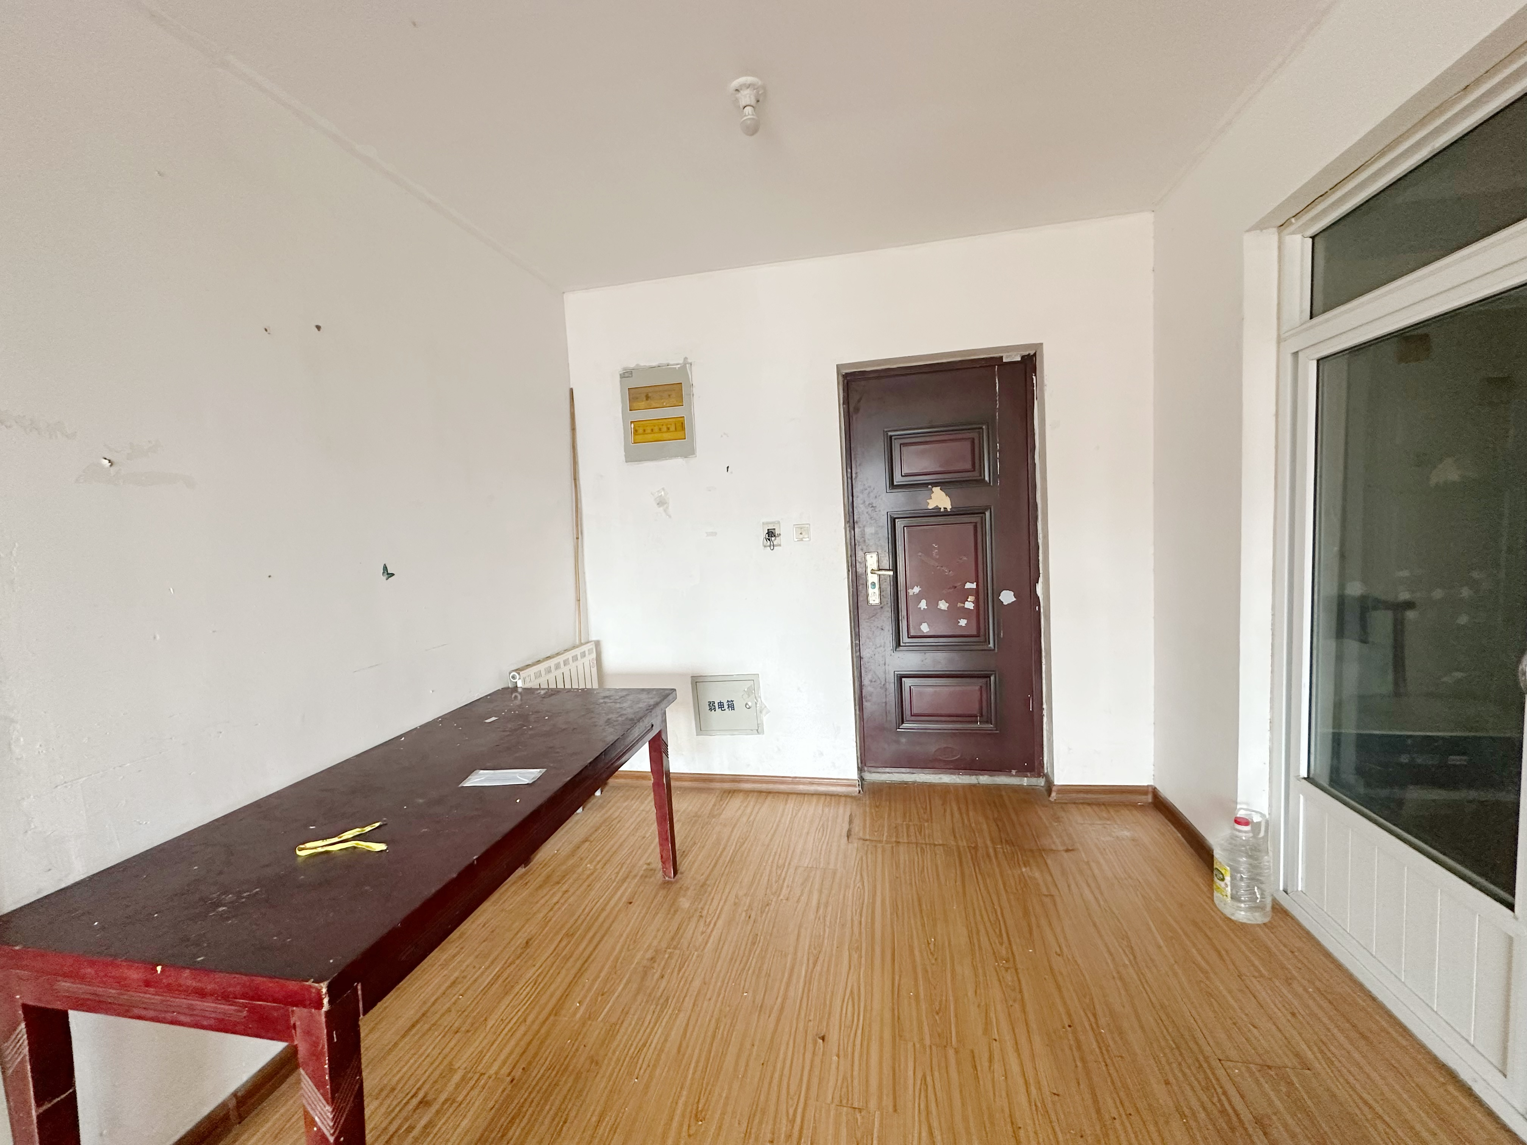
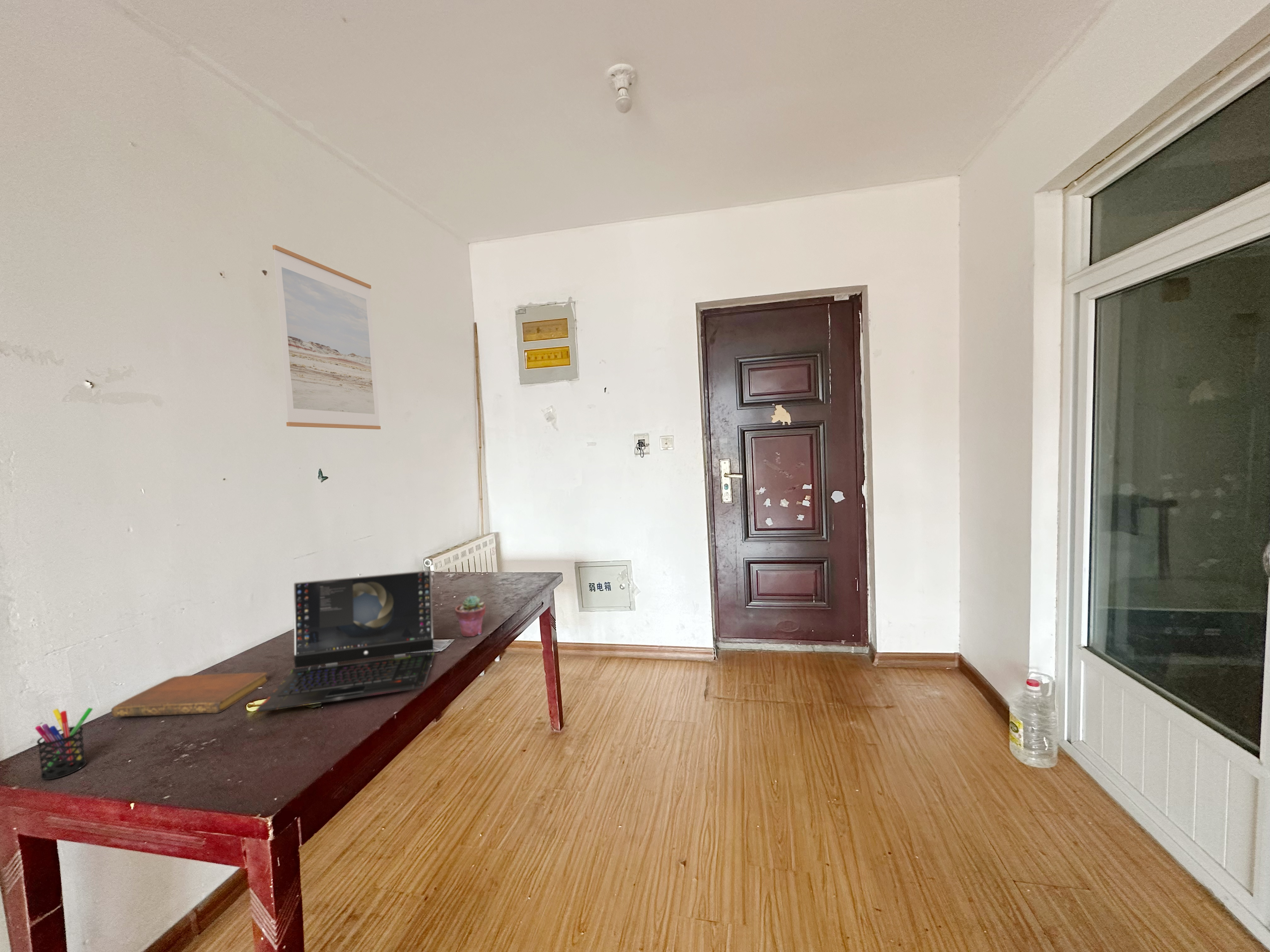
+ pen holder (67, 738)
+ potted succulent (471, 615)
+ wall art (333, 348)
+ notebook (195, 694)
+ laptop computer (355, 634)
